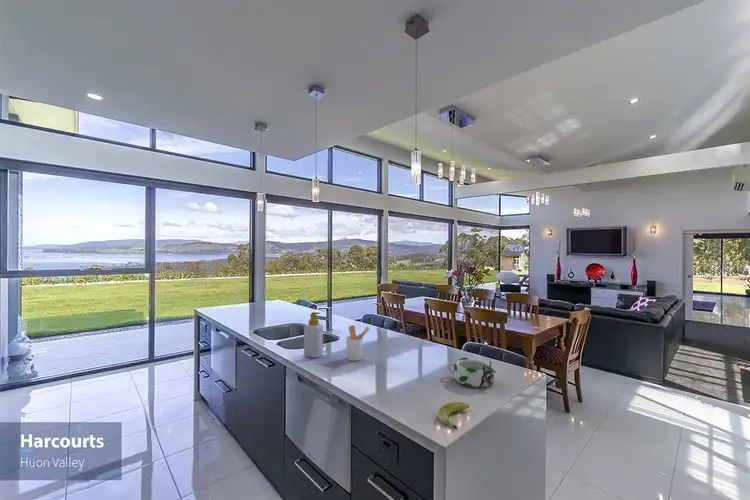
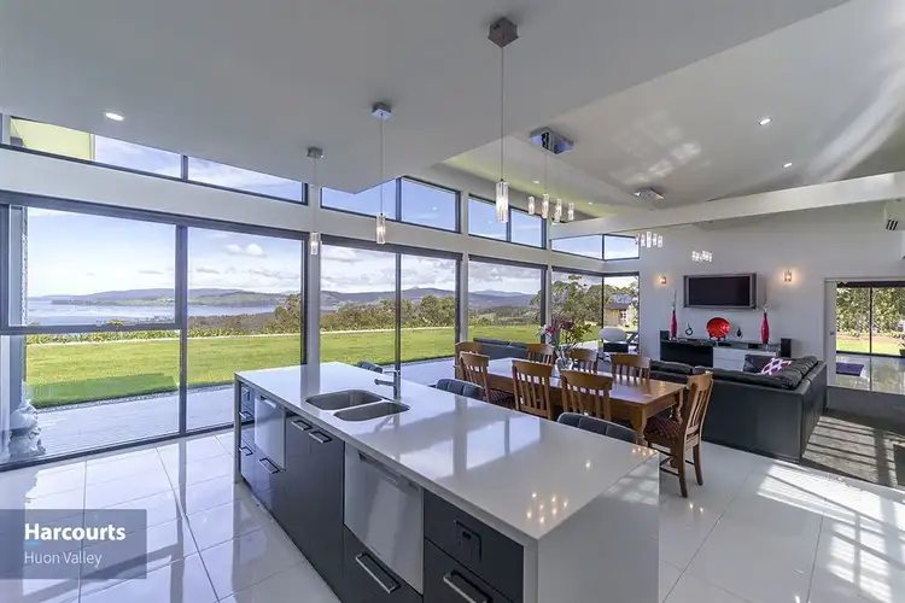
- soap bottle (313, 333)
- bowl (471, 370)
- utensil holder (358, 342)
- banana (452, 412)
